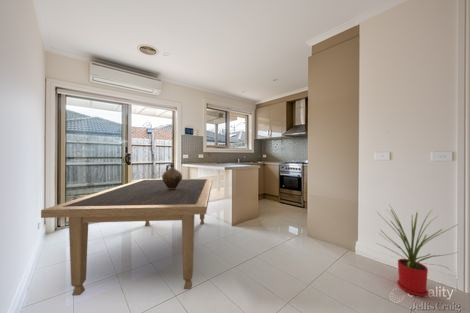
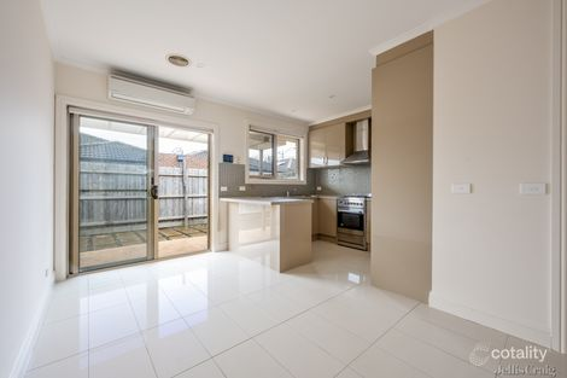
- ceramic jug (172, 175)
- dining table (161, 217)
- house plant (412, 248)
